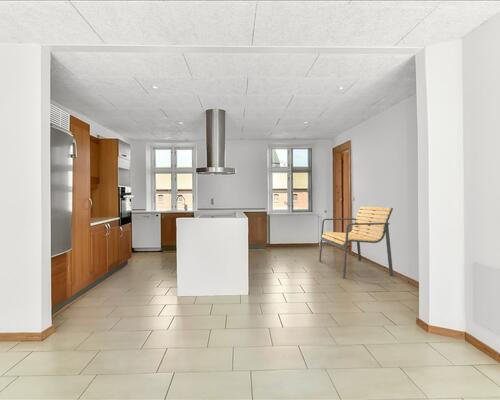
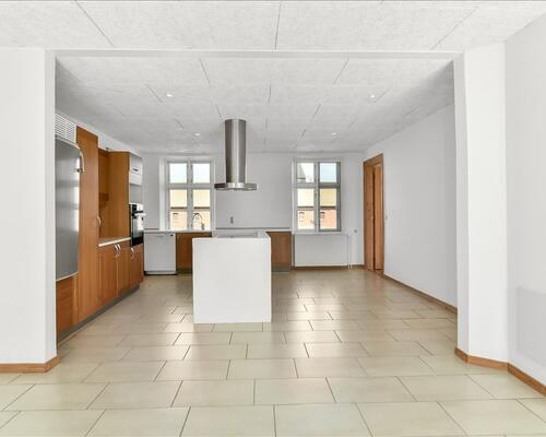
- bench (353, 237)
